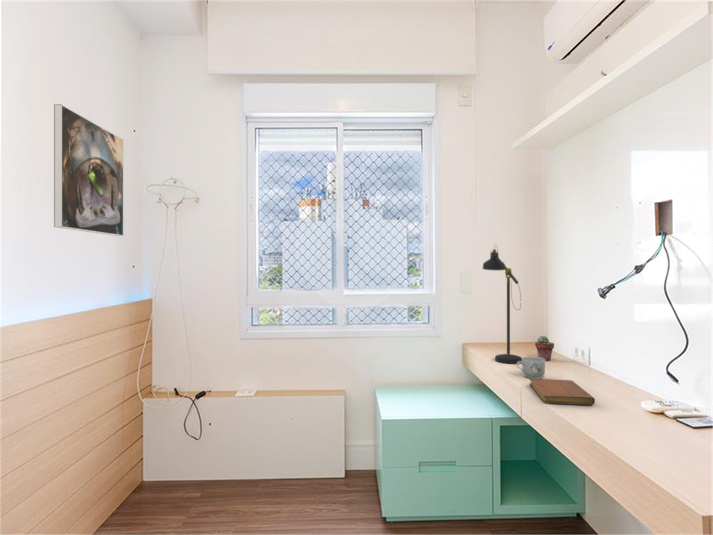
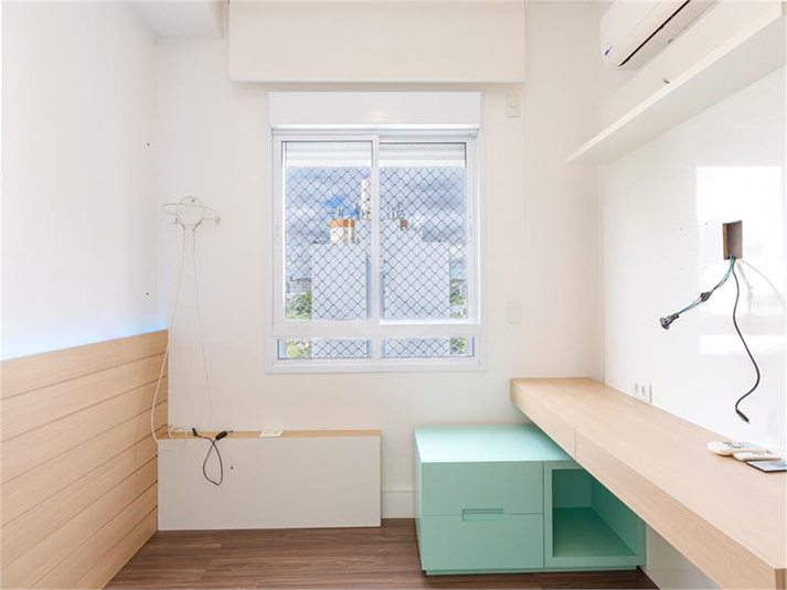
- mug (530, 367)
- notebook (559, 390)
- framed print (92, 178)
- potted succulent (544, 347)
- desk lamp (507, 300)
